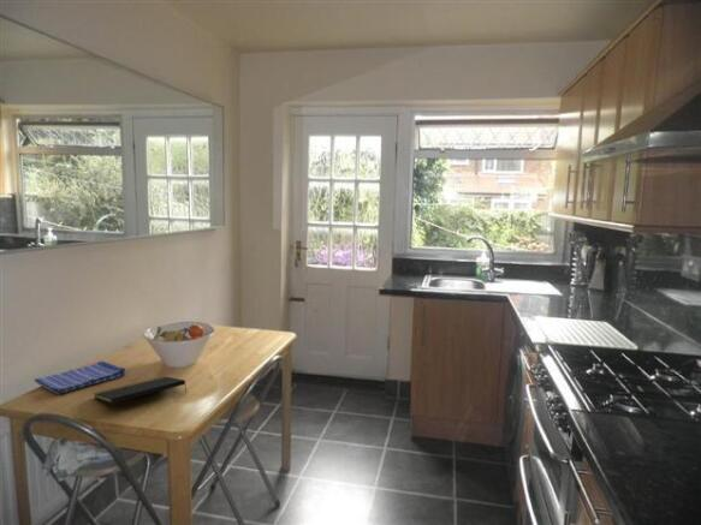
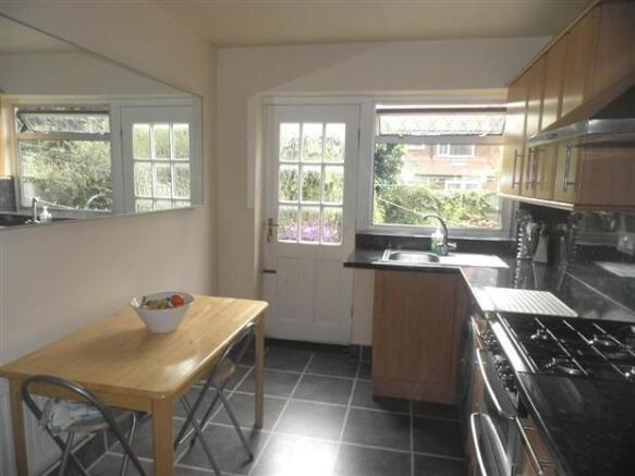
- notepad (139, 388)
- dish towel (82, 375)
